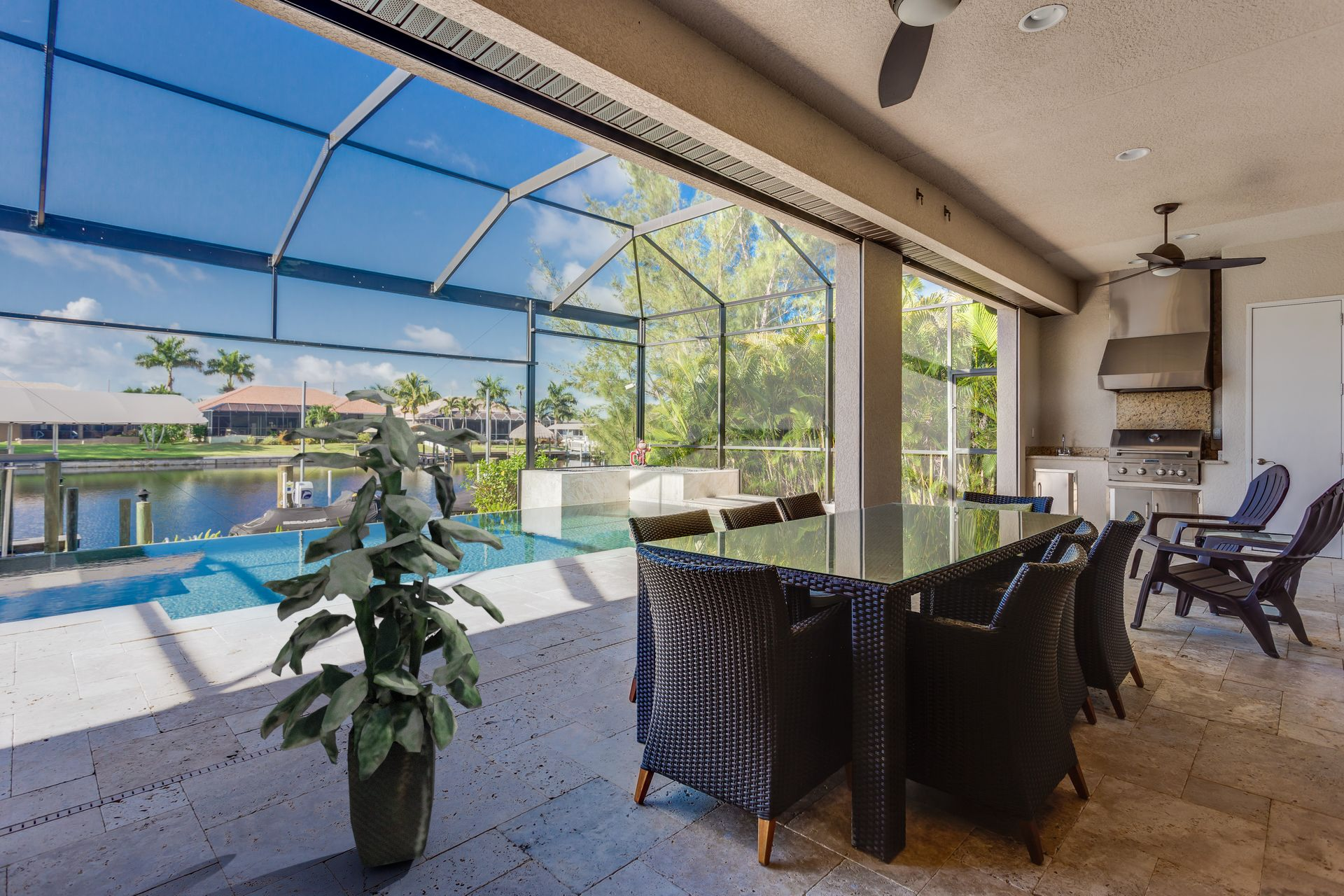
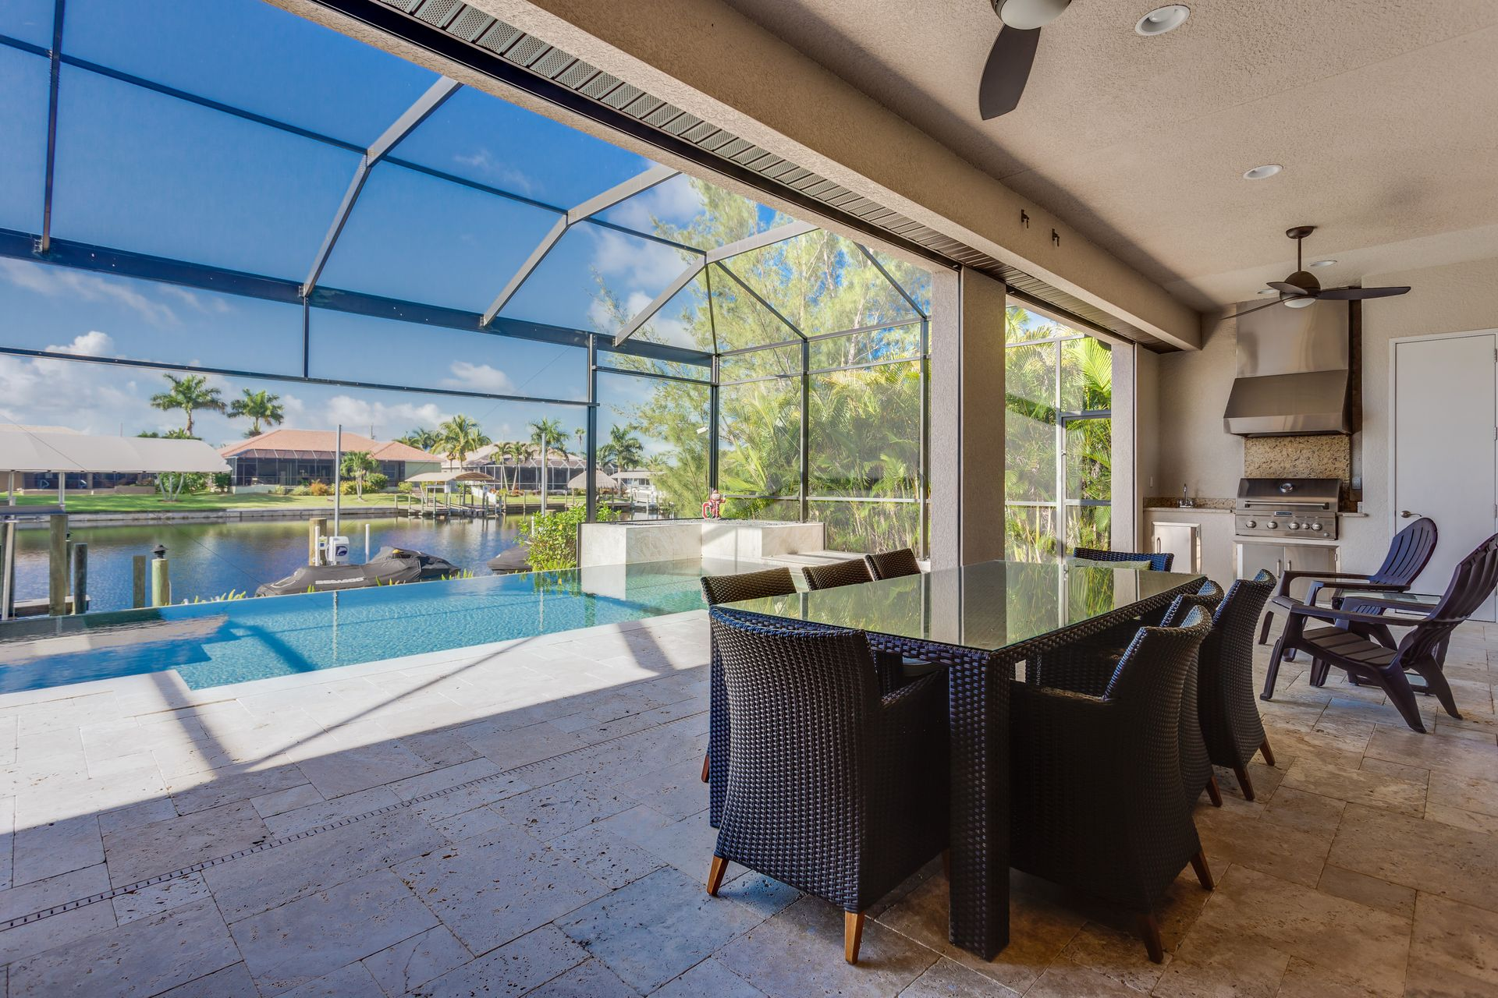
- indoor plant (382, 617)
